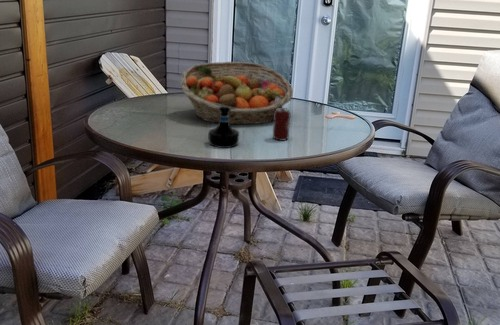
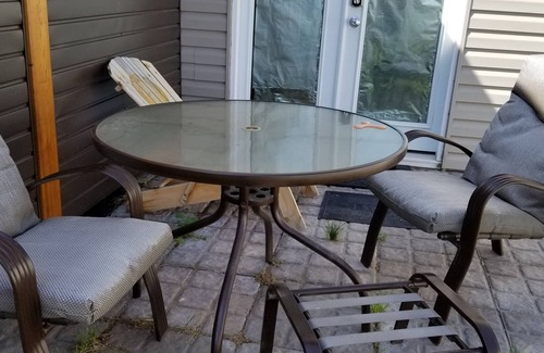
- tequila bottle (224, 125)
- beverage can (281, 123)
- fruit basket (236, 92)
